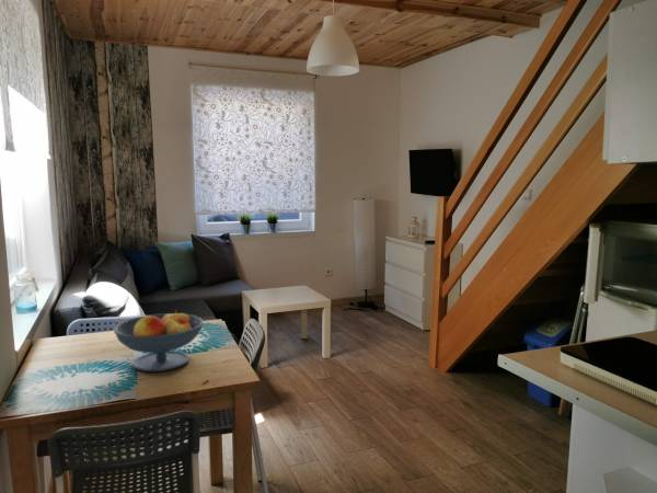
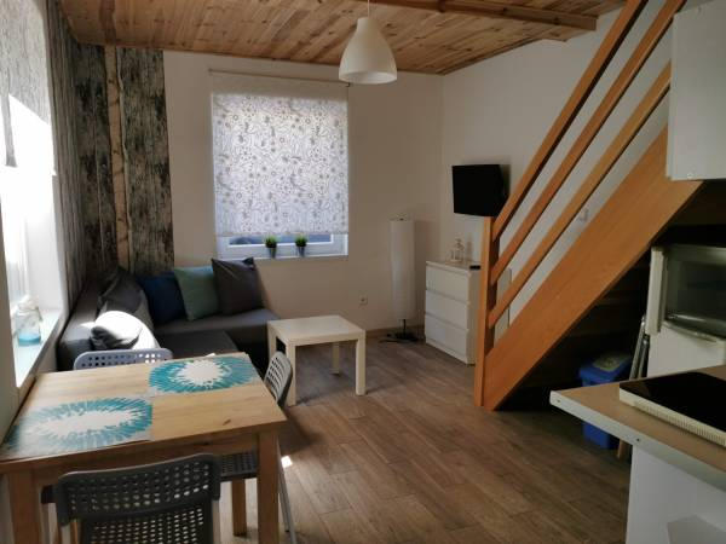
- fruit bowl (160, 336)
